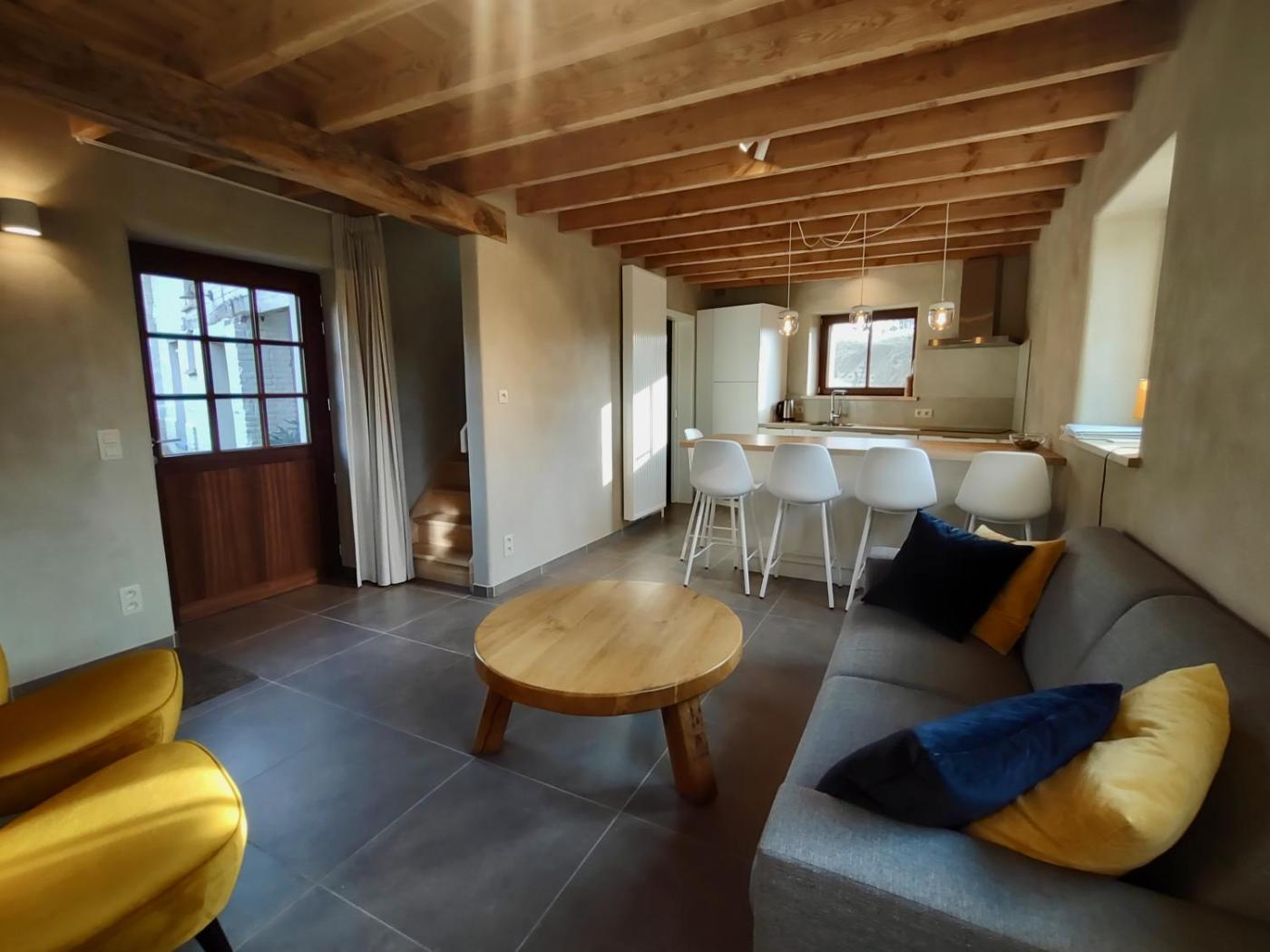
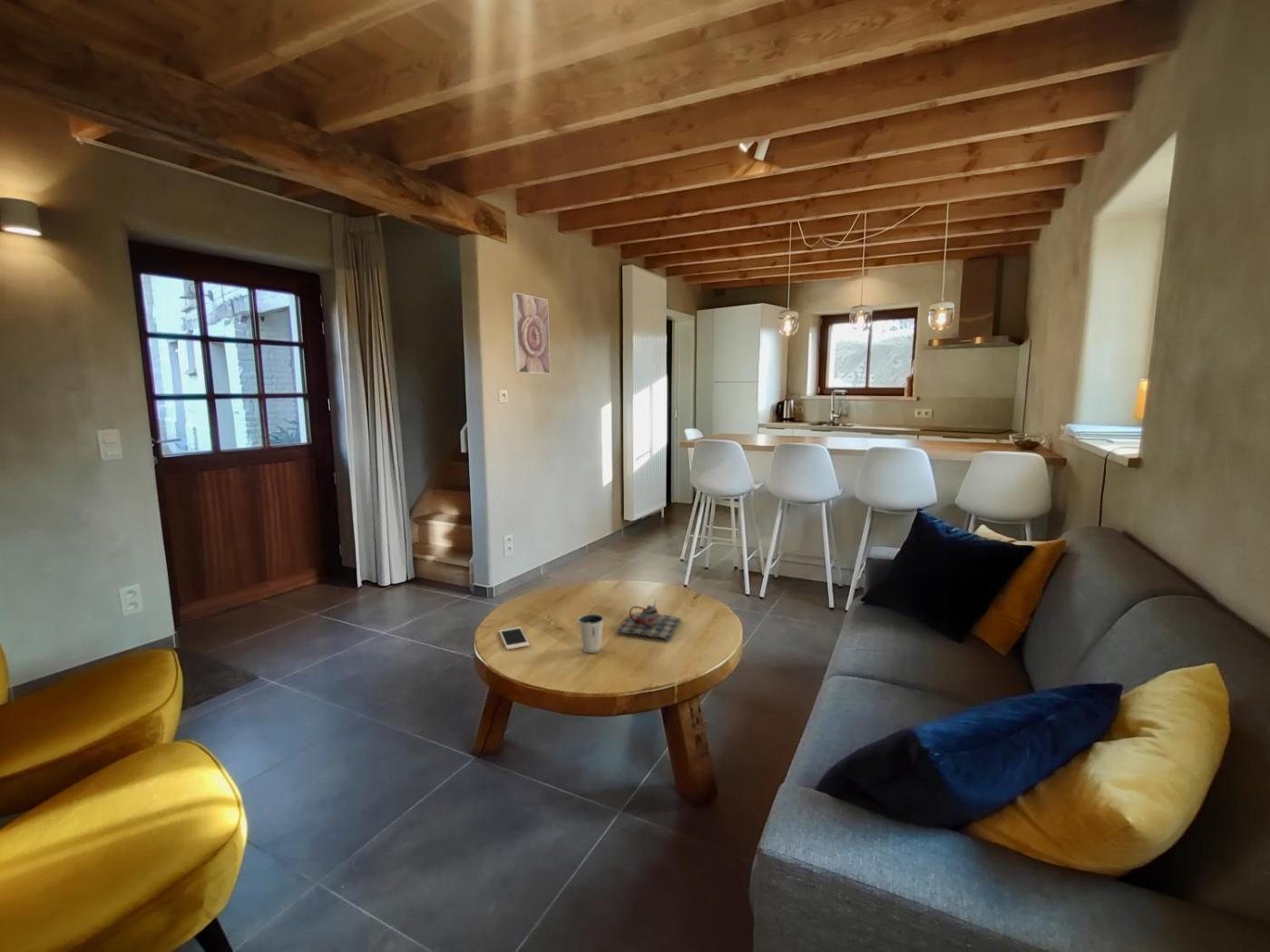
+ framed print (532, 335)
+ dixie cup (591, 634)
+ teapot (650, 616)
+ cell phone (513, 637)
